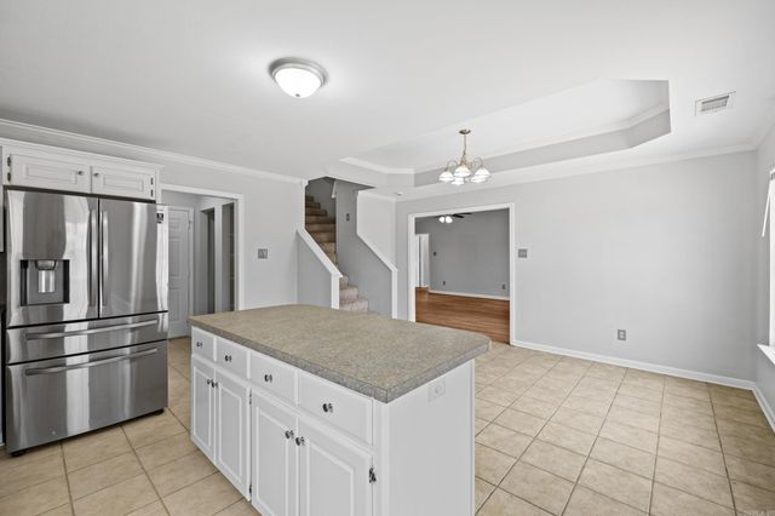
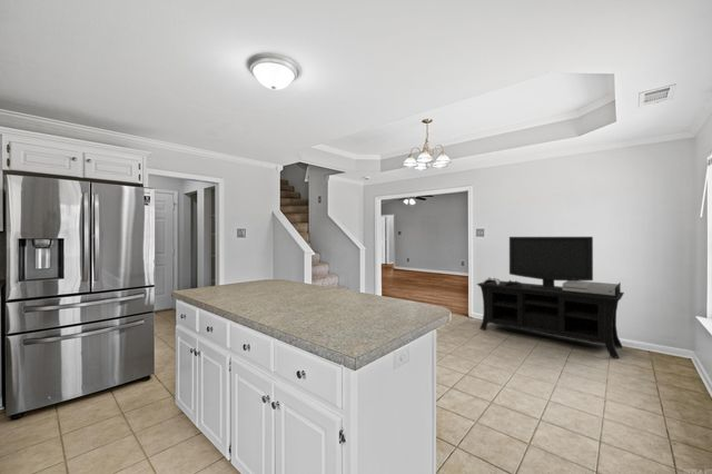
+ media console (544, 287)
